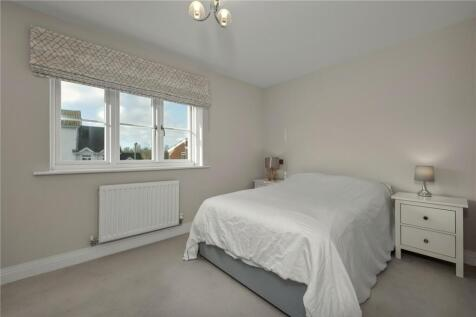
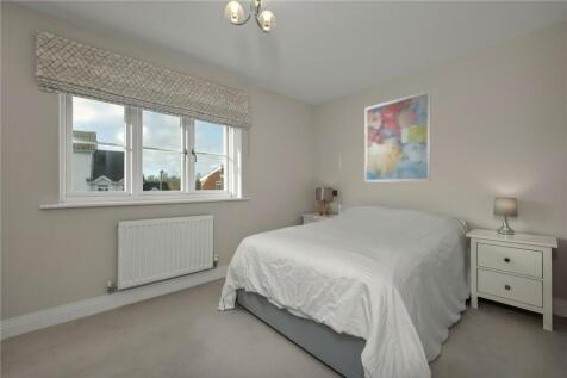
+ wall art (394, 141)
